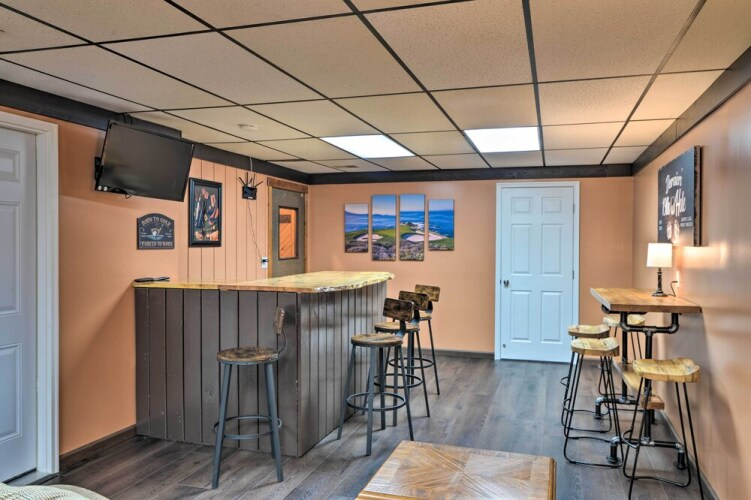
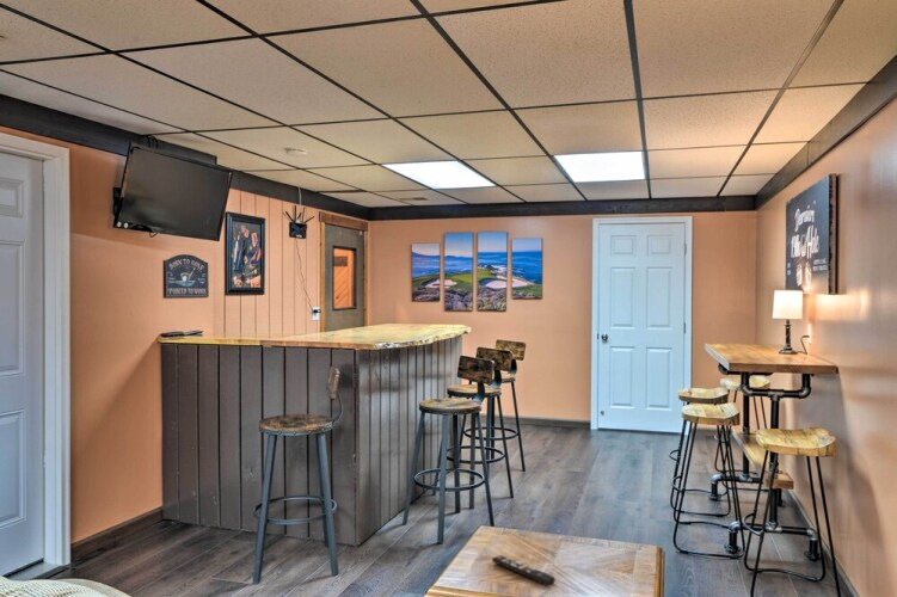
+ remote control (522, 570)
